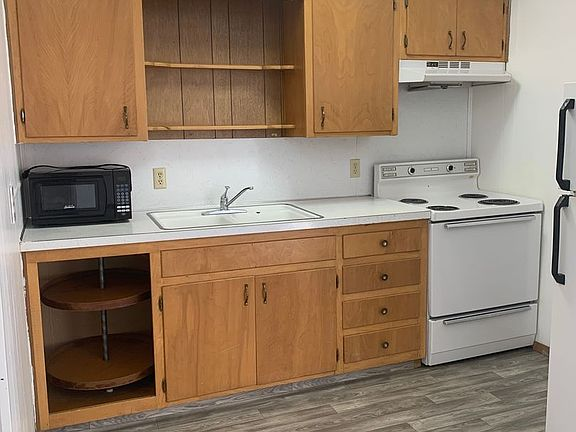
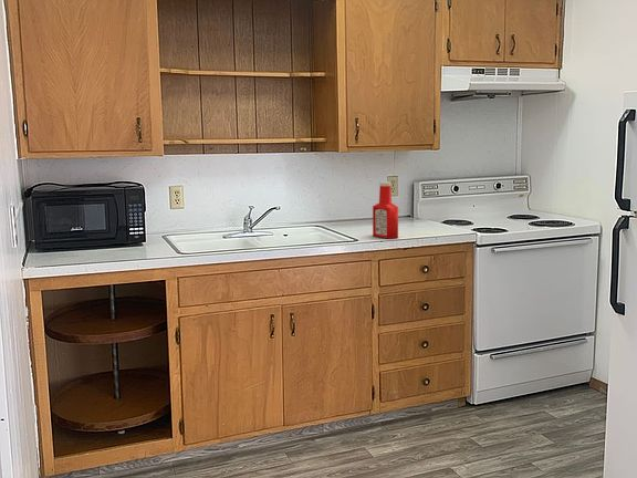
+ soap bottle (385, 209)
